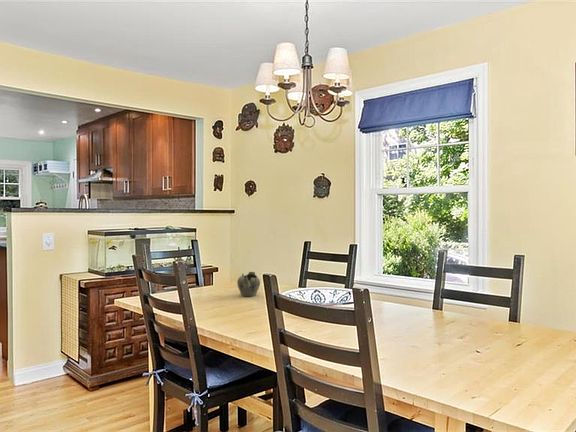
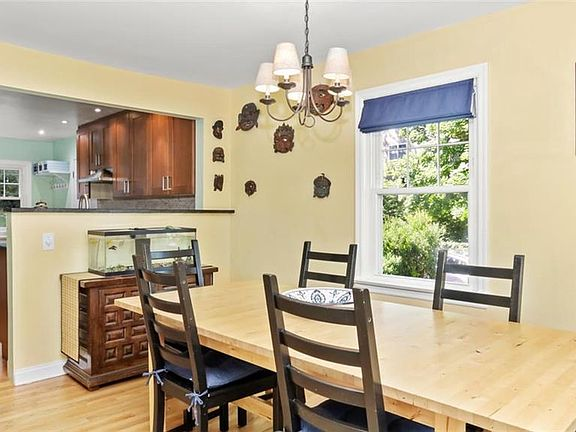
- teapot (248, 284)
